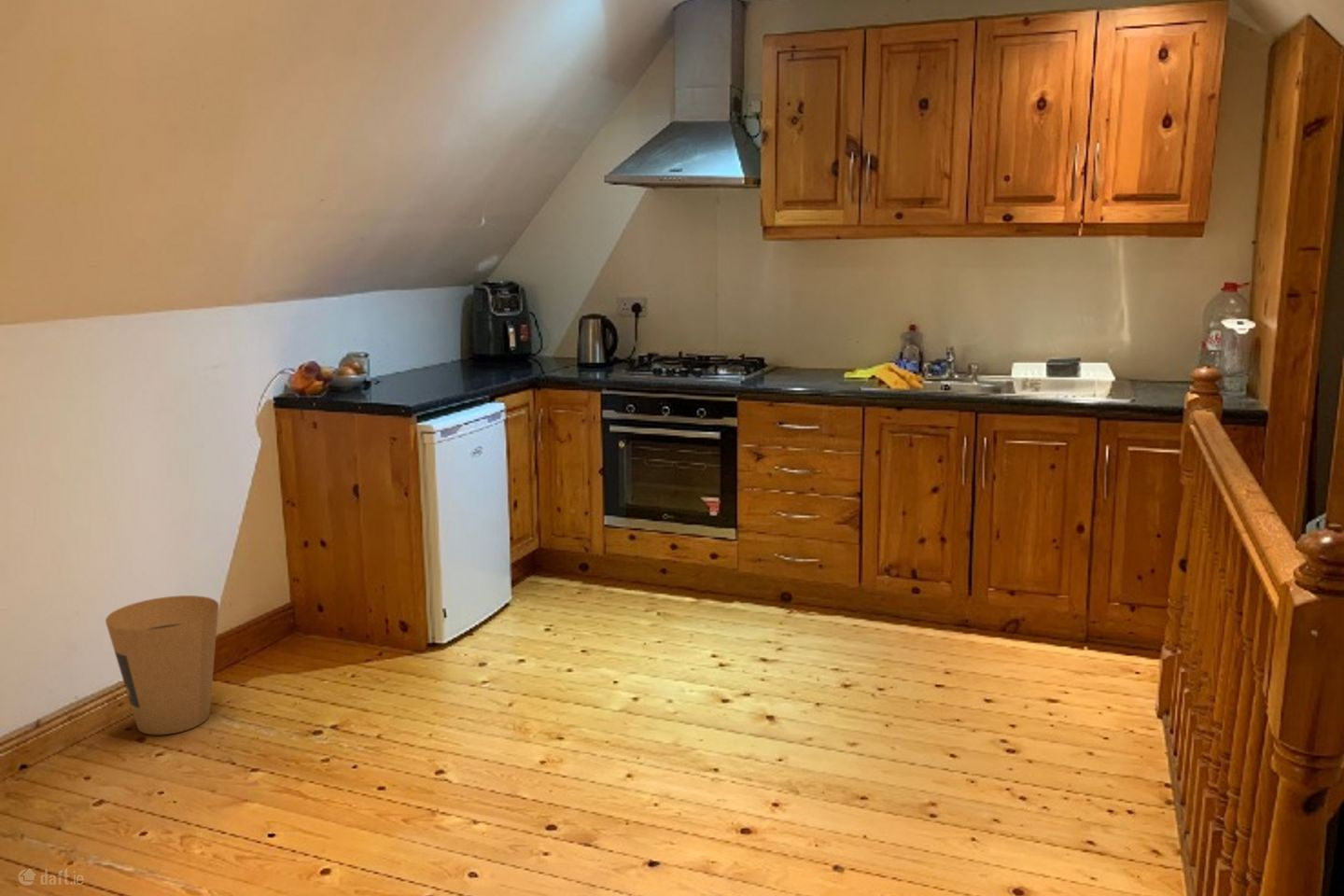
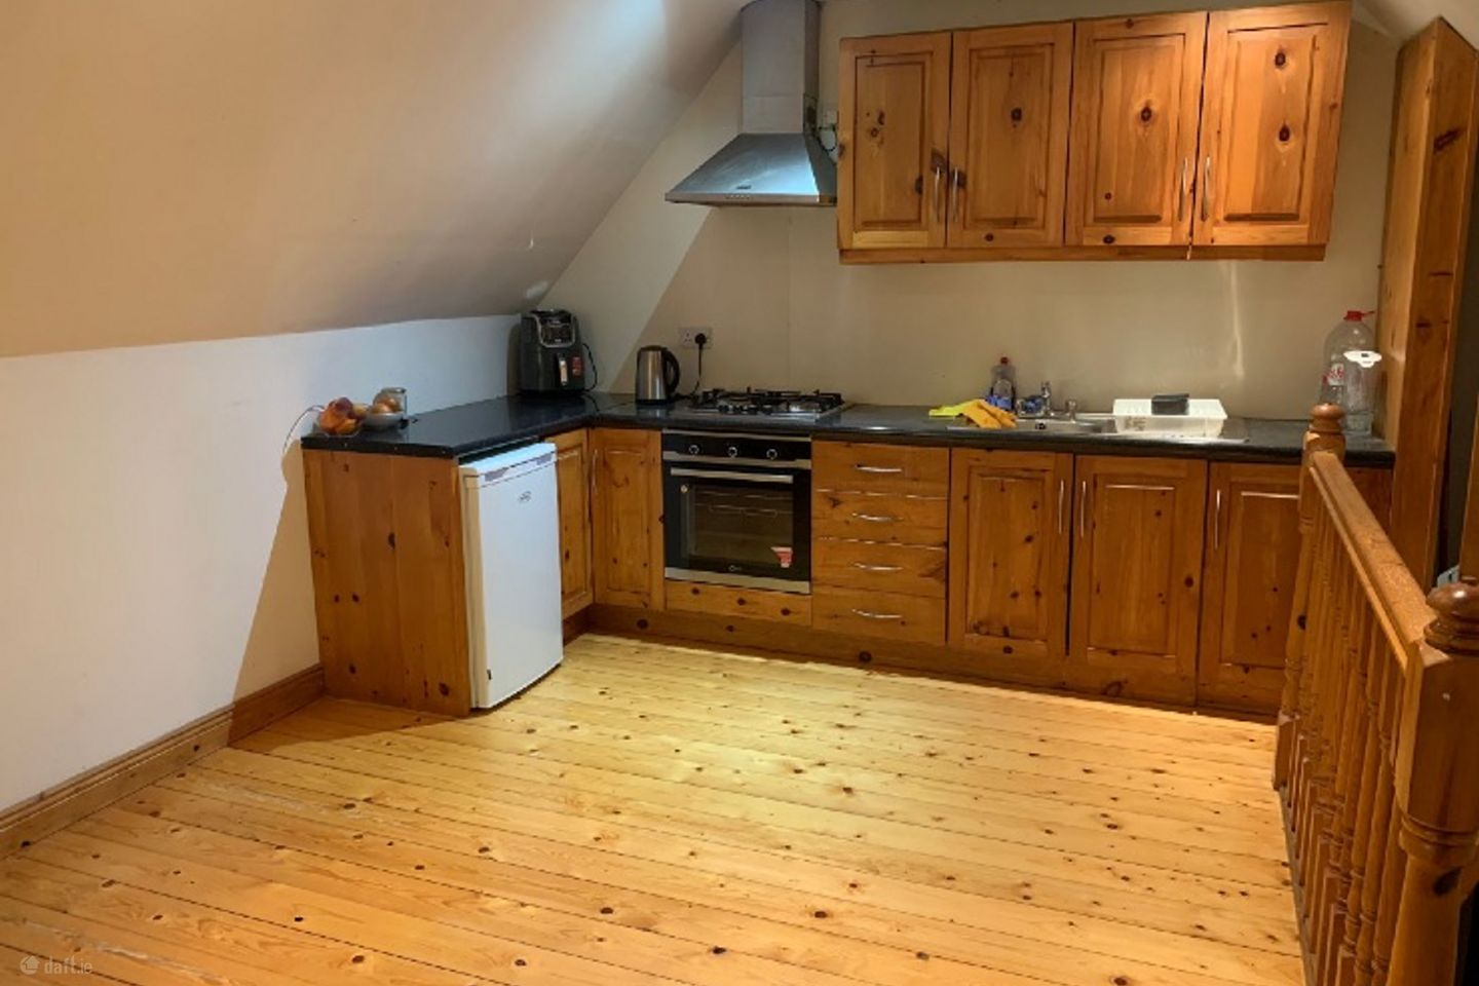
- trash can (168, 666)
